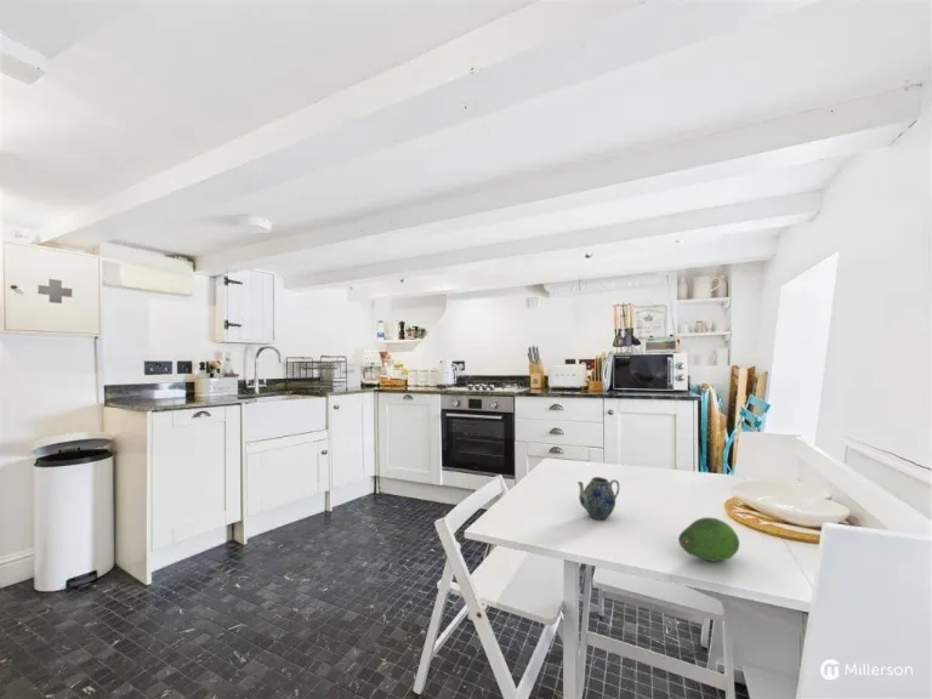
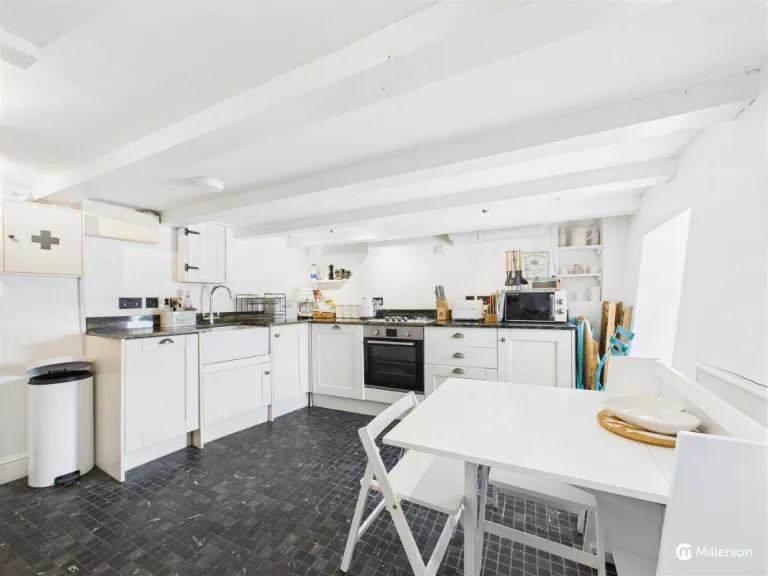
- fruit (706, 539)
- teapot (597, 496)
